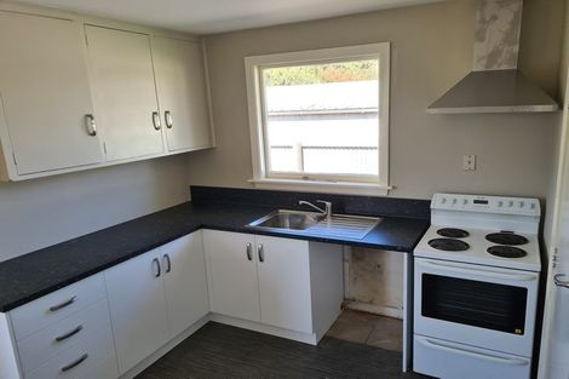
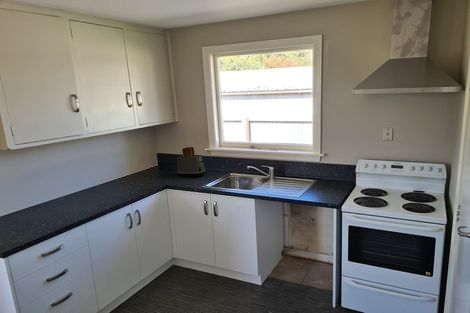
+ toaster (190, 161)
